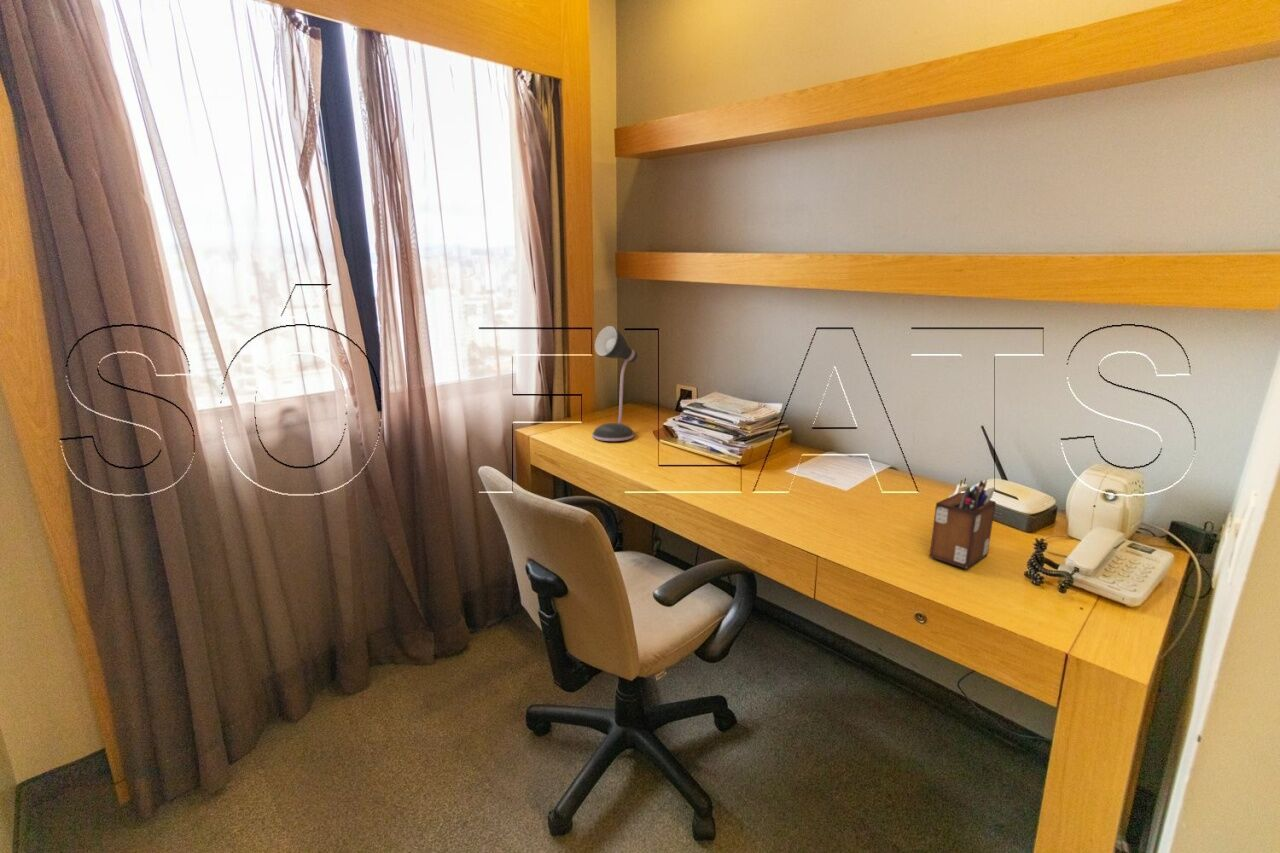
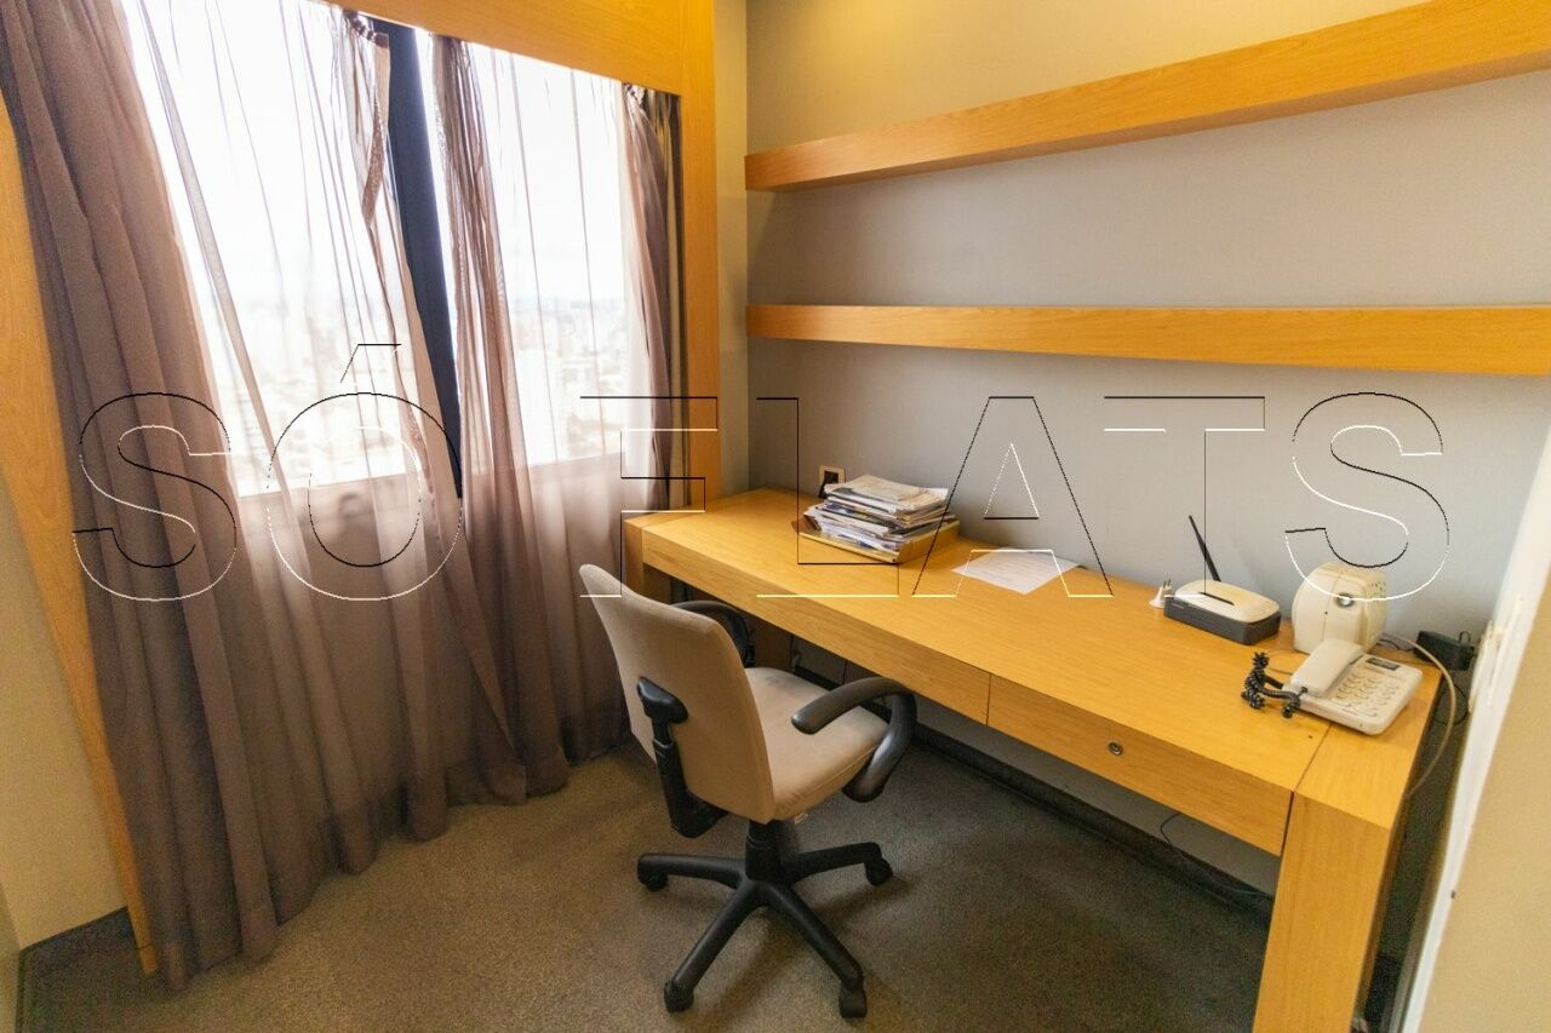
- desk organizer (963, 519)
- desk lamp (620, 381)
